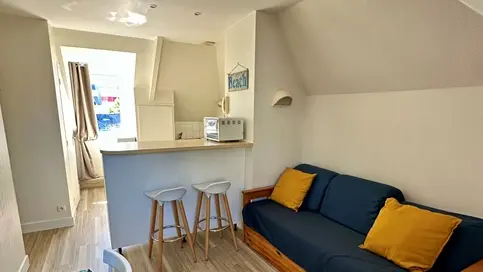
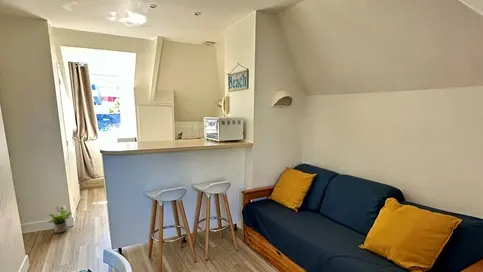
+ potted plant (60, 220)
